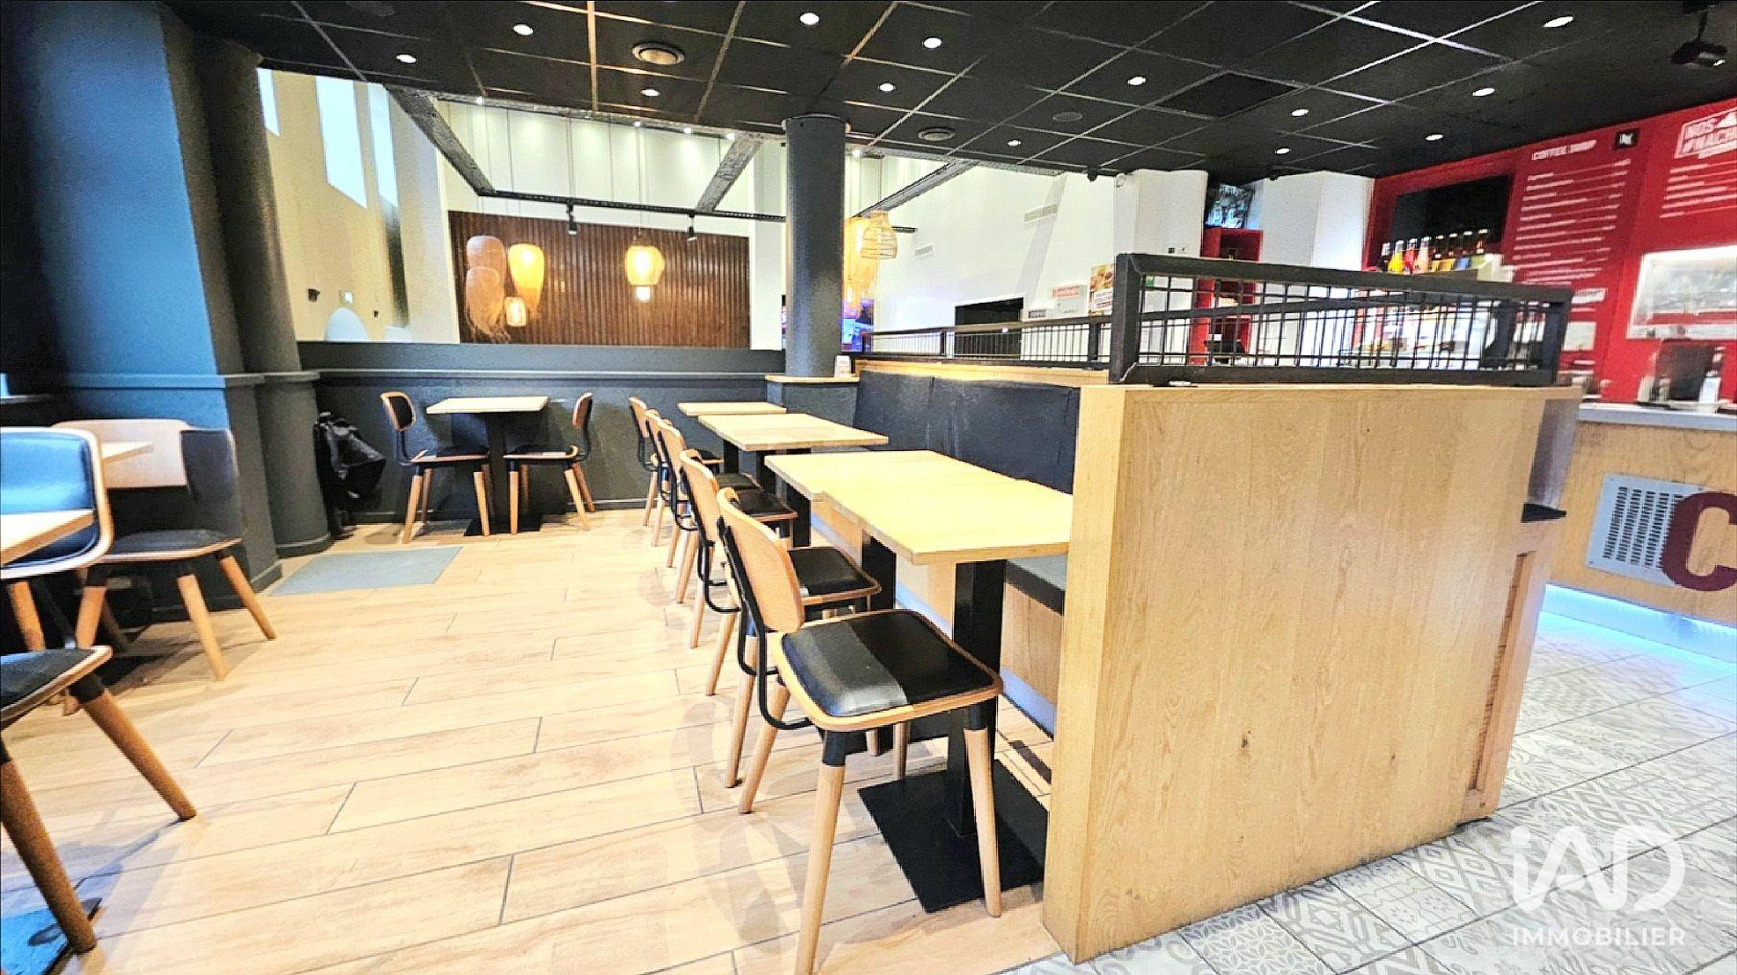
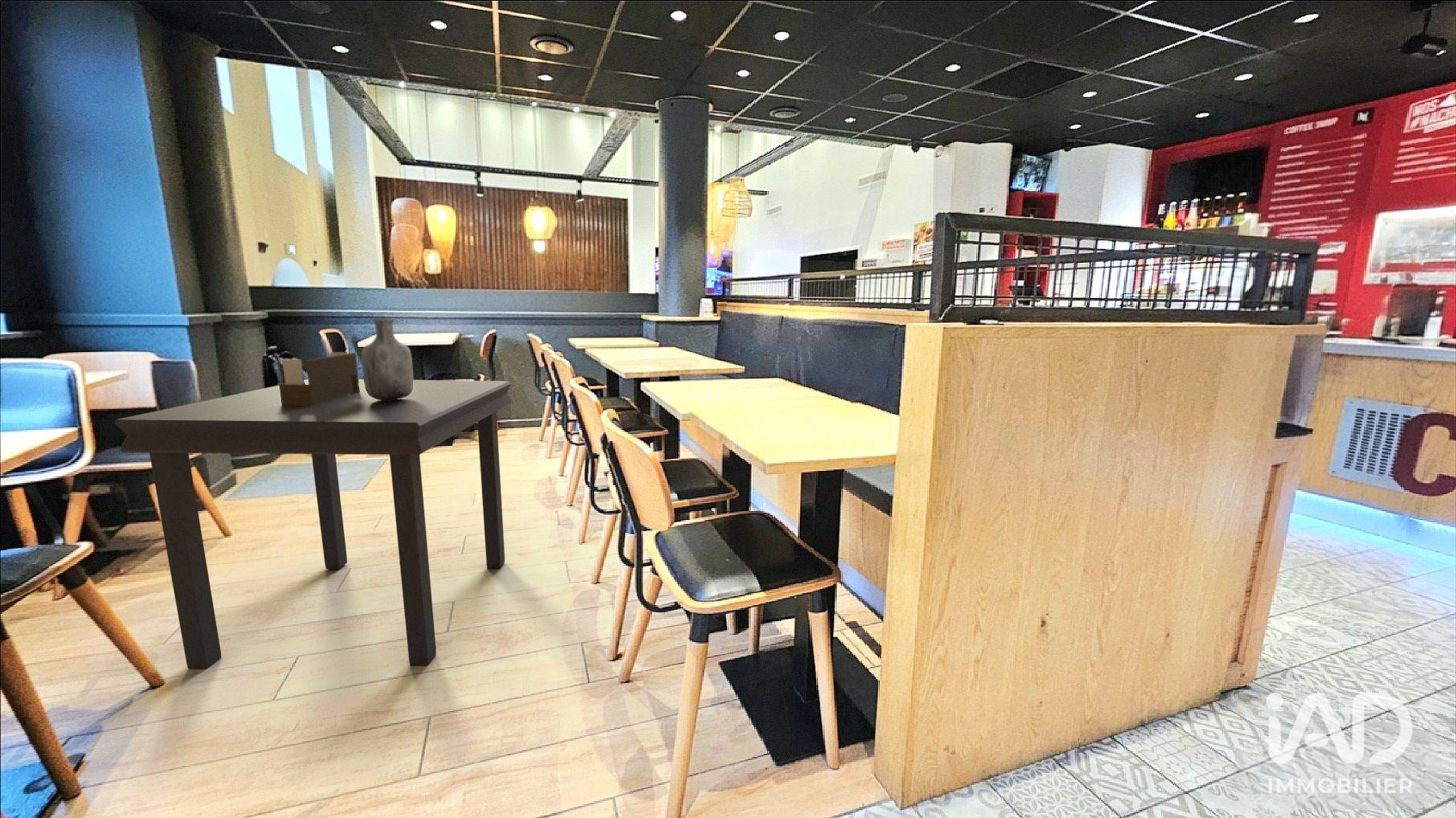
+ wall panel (321, 376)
+ dining table (341, 505)
+ vase (386, 358)
